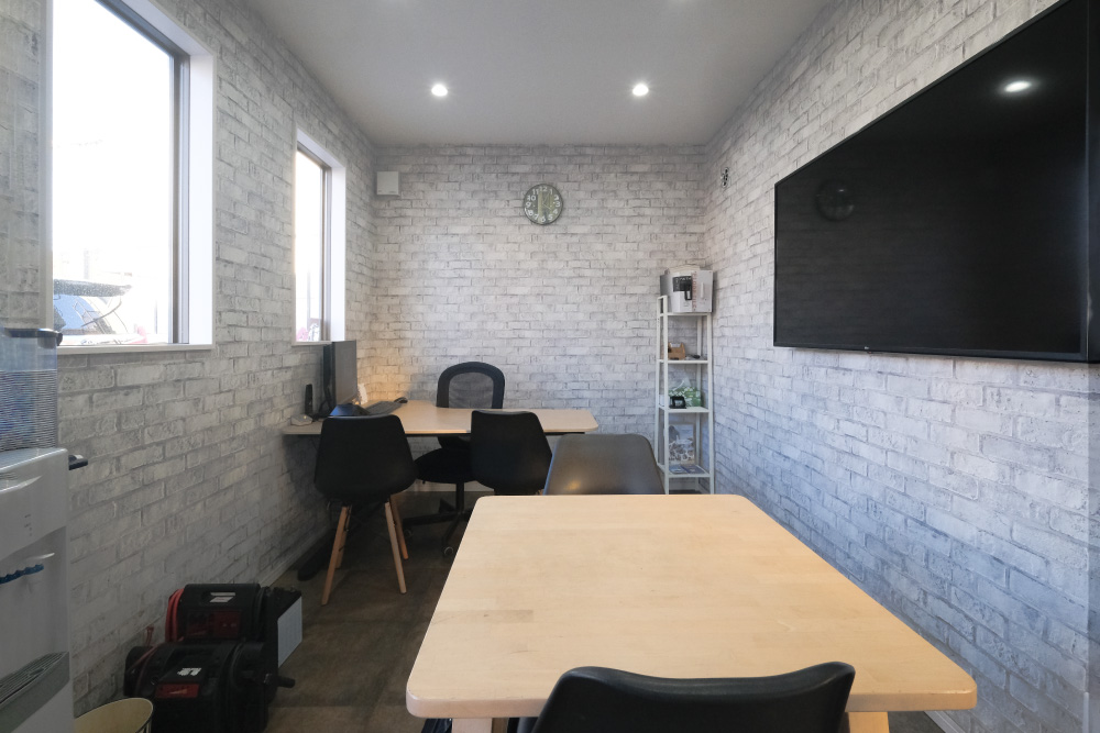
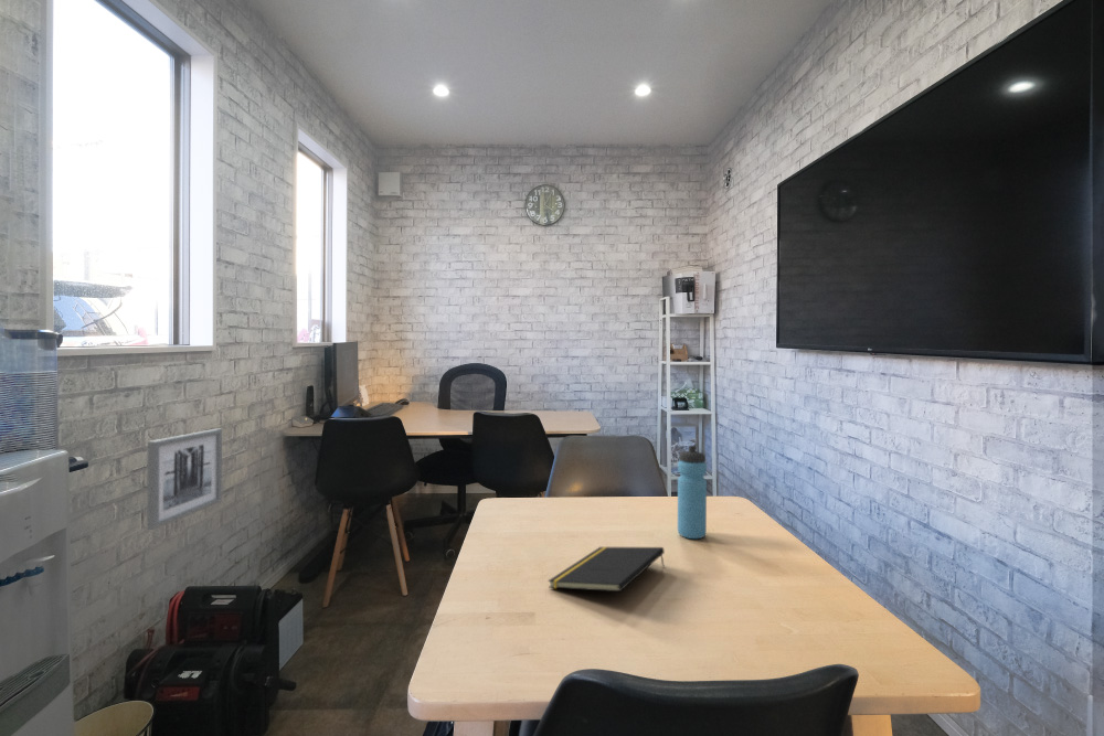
+ notepad (608, 566)
+ water bottle (691, 490)
+ wall art (188, 474)
